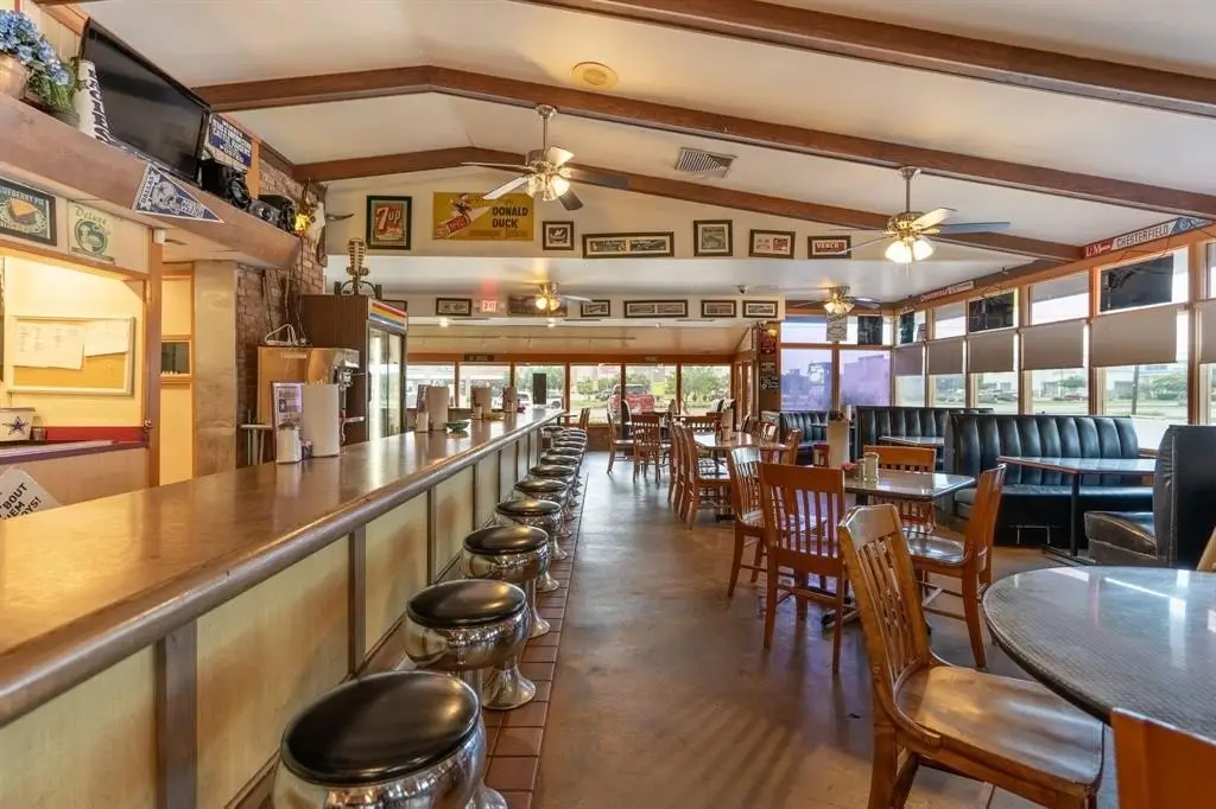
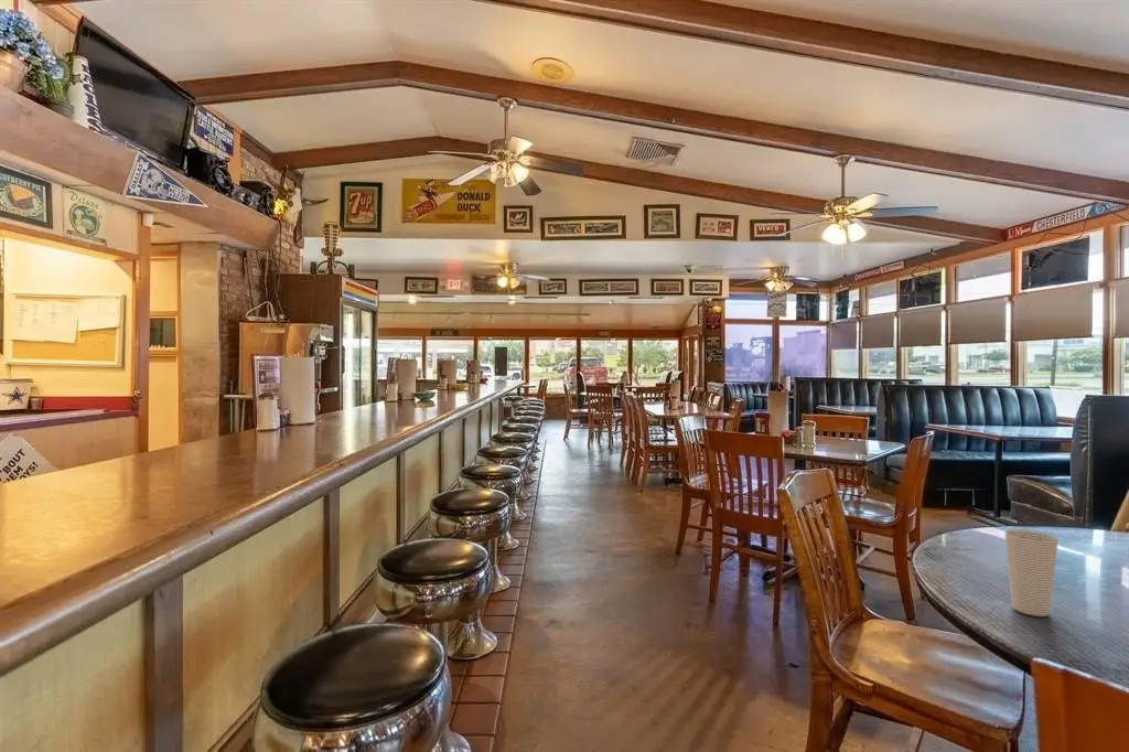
+ cup (1030, 572)
